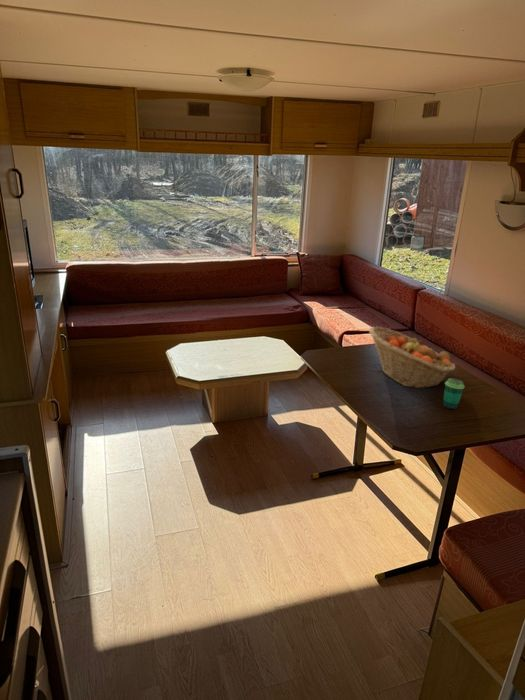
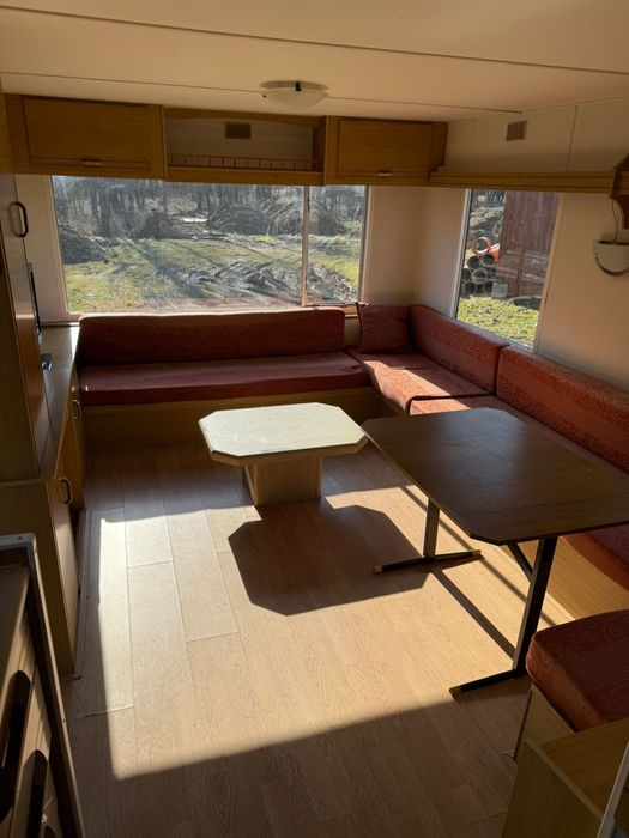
- fruit basket (409, 354)
- cup (452, 393)
